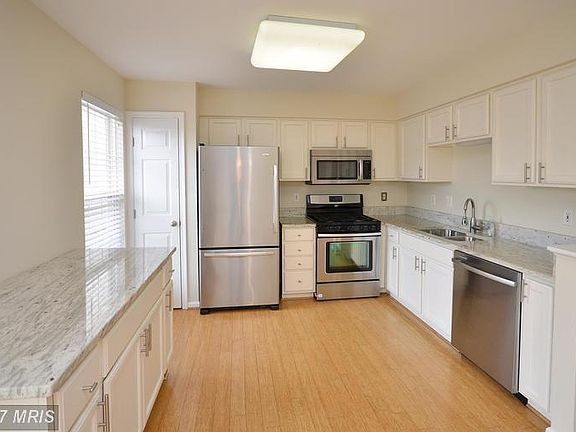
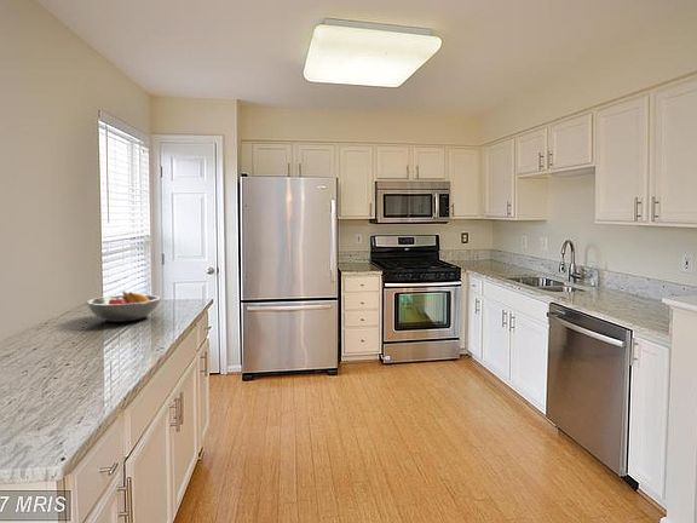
+ fruit bowl (125, 306)
